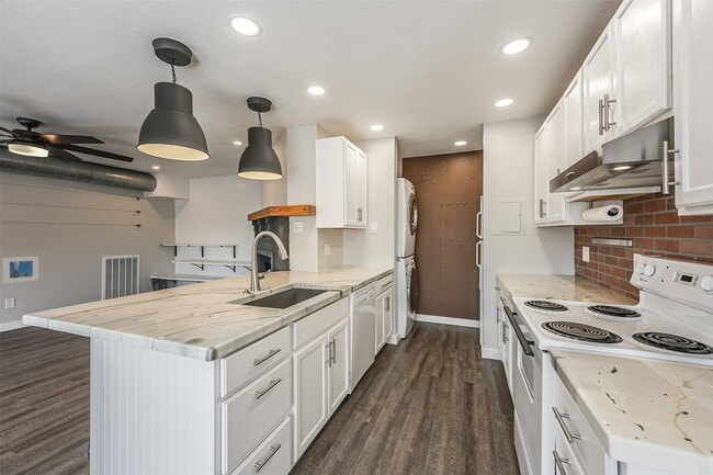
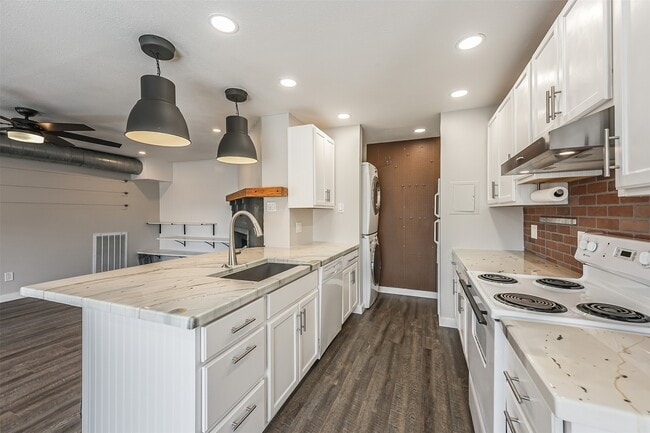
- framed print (21, 269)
